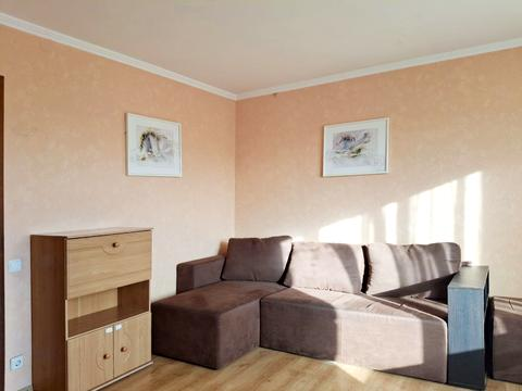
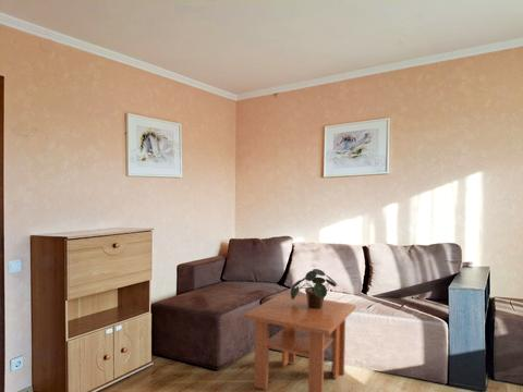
+ coffee table (301, 344)
+ potted plant (314, 287)
